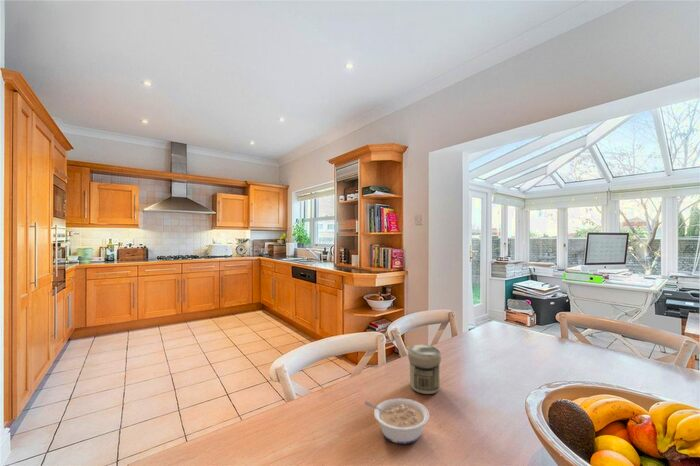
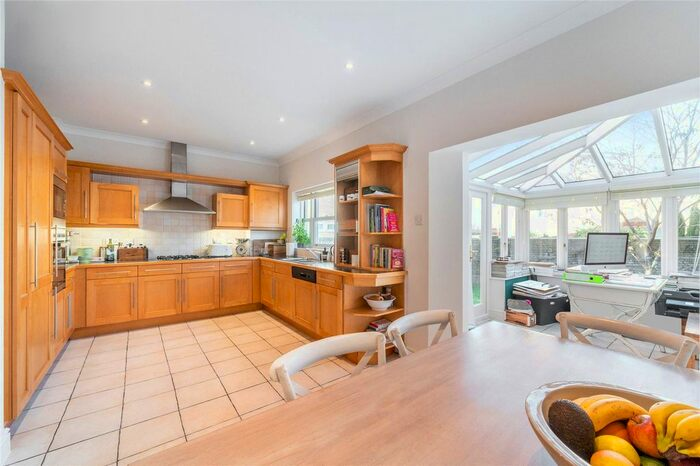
- jar (424, 368)
- legume (399, 420)
